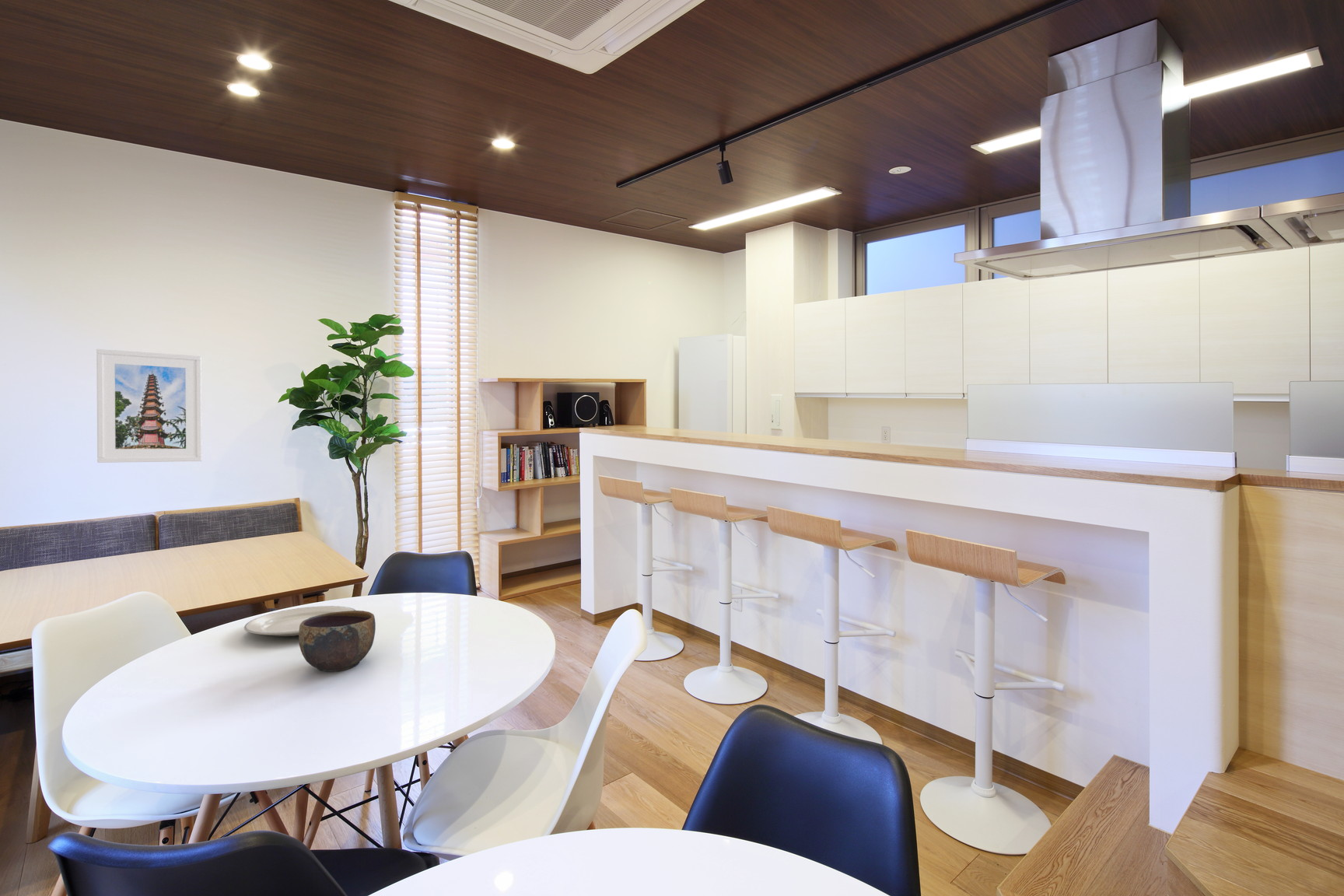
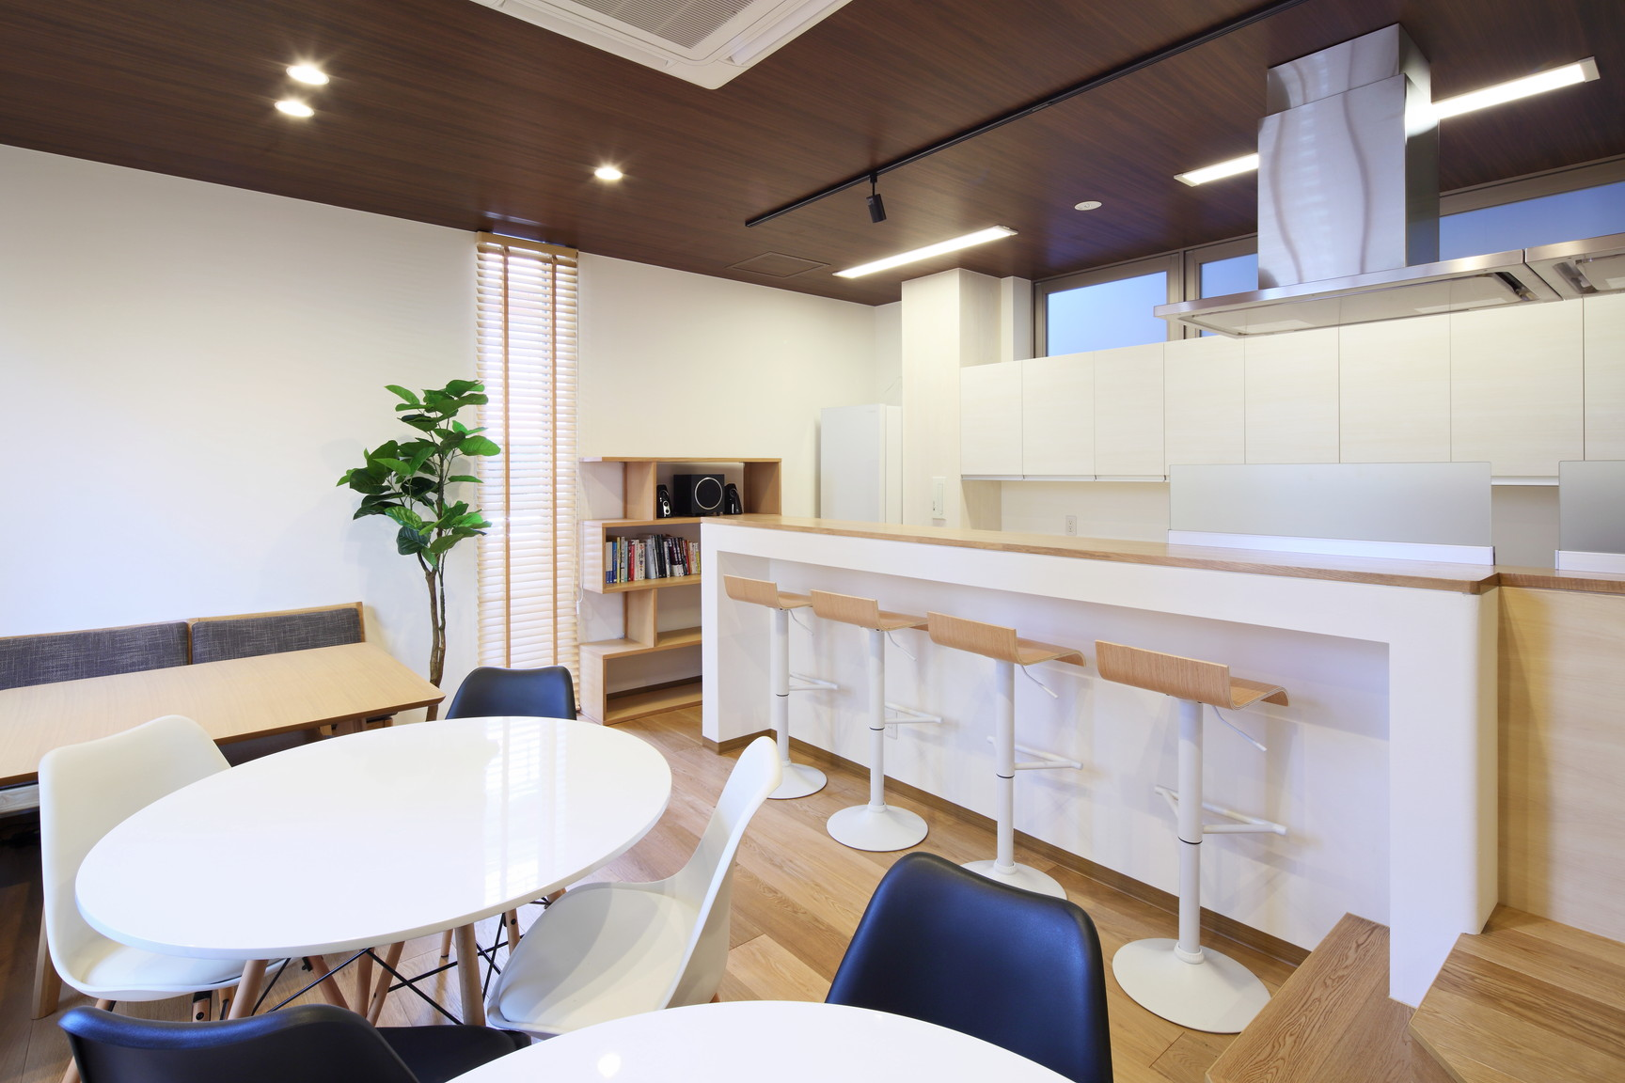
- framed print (151, 407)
- bowl (338, 642)
- chinaware (302, 621)
